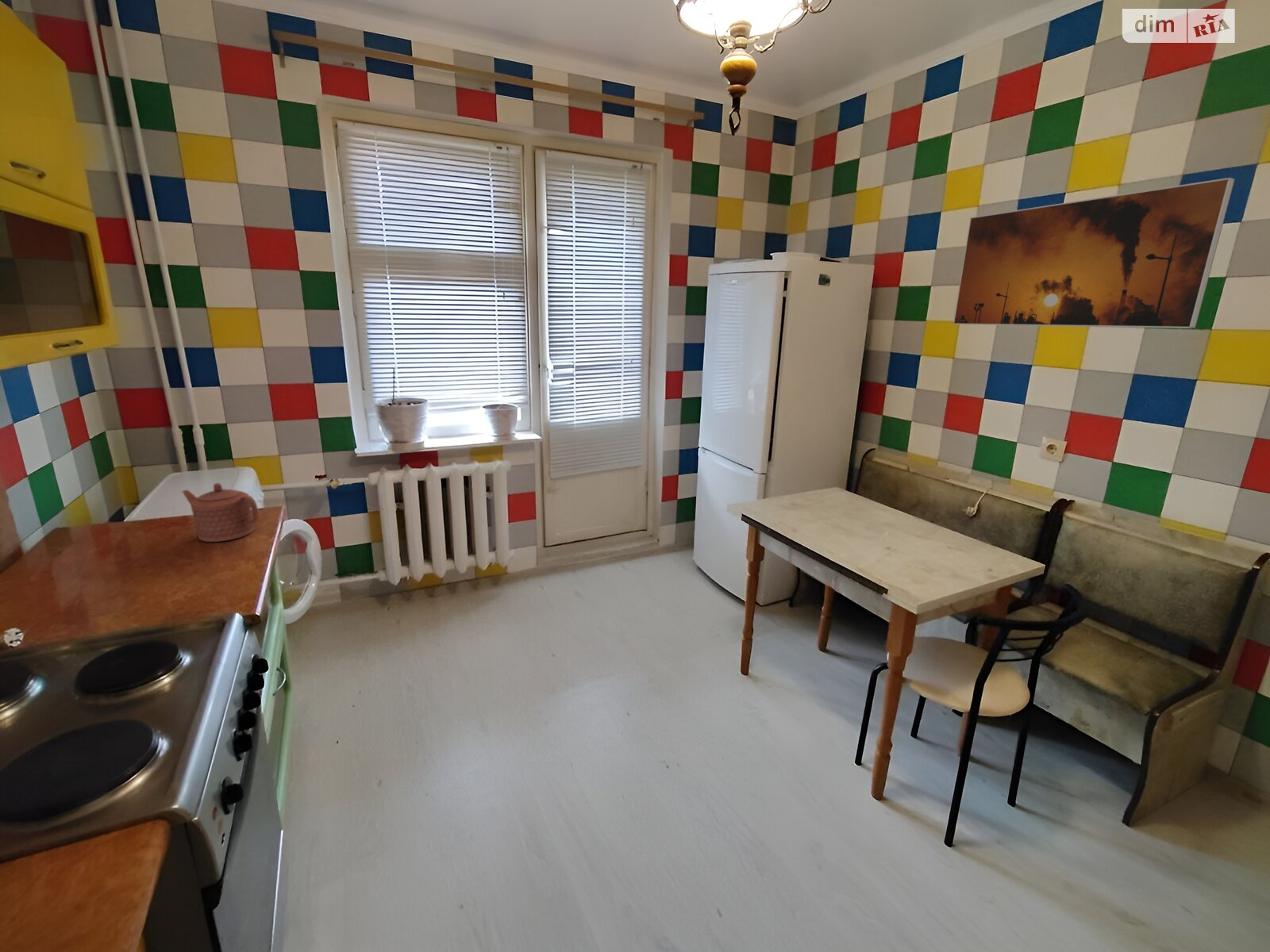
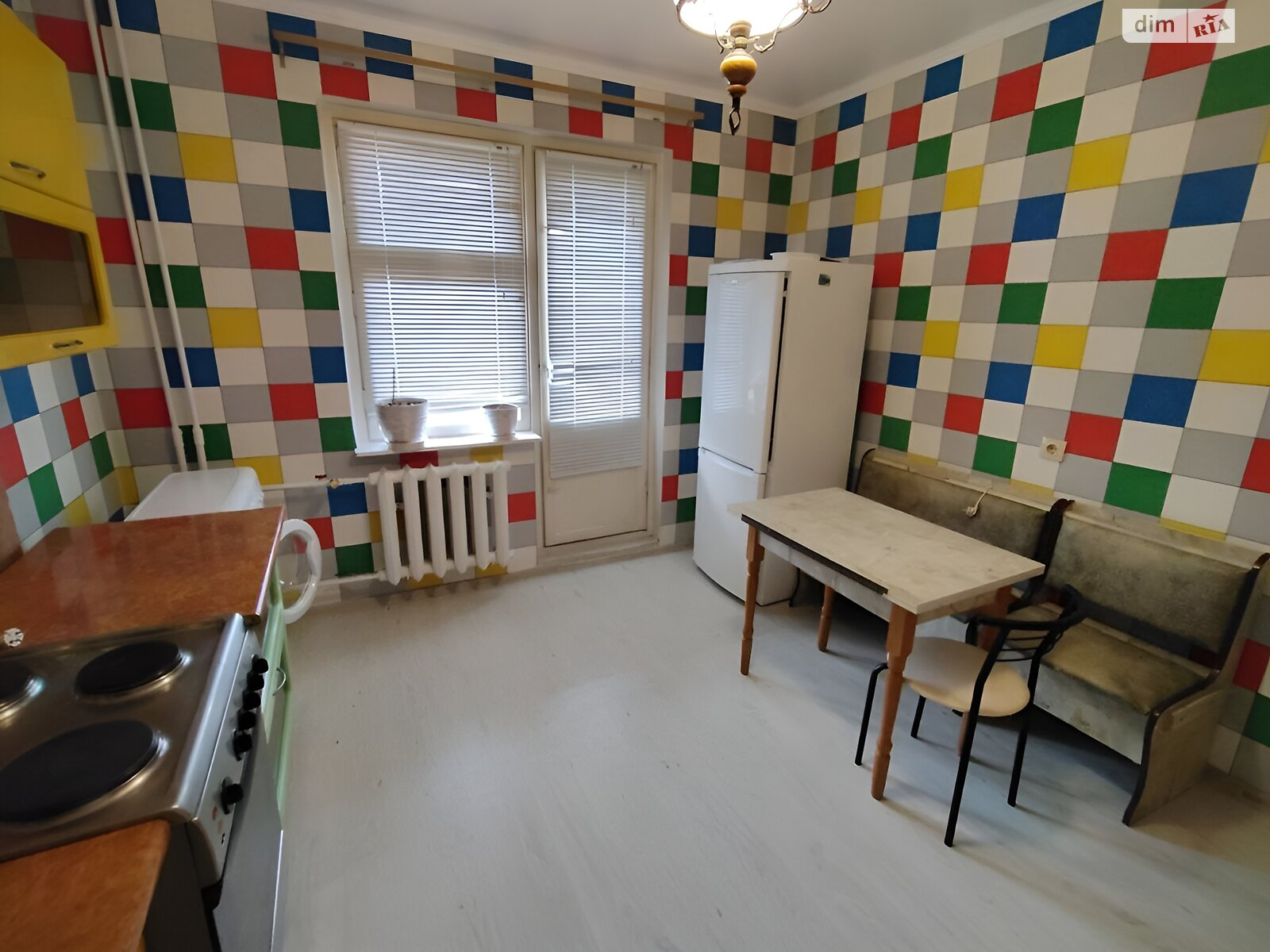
- teapot (221, 509)
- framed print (1067, 265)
